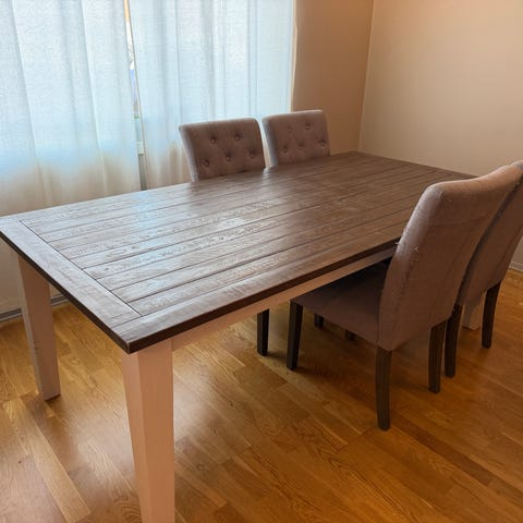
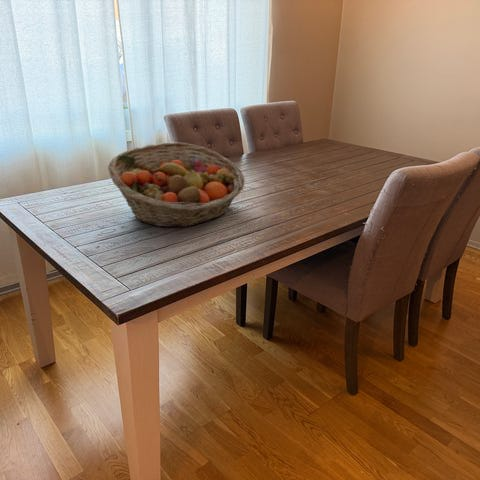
+ fruit basket (179, 182)
